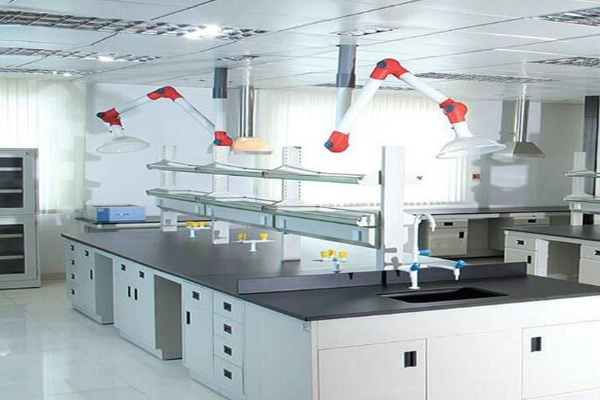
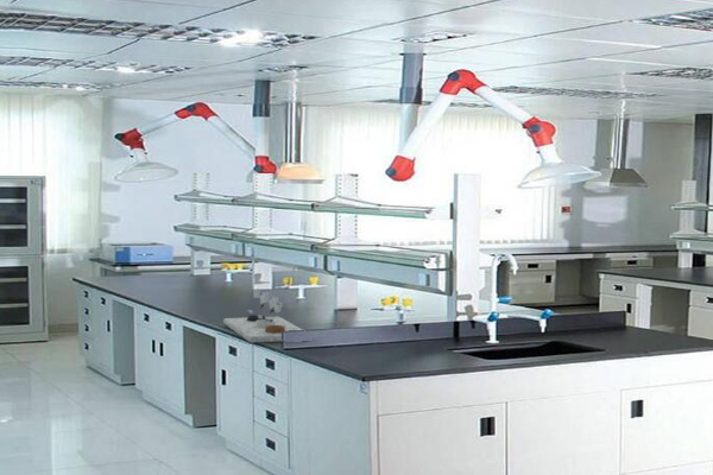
+ laboratory equipment (264, 316)
